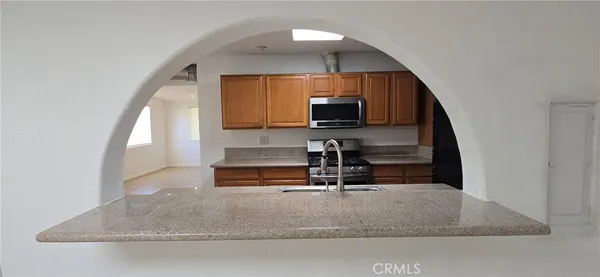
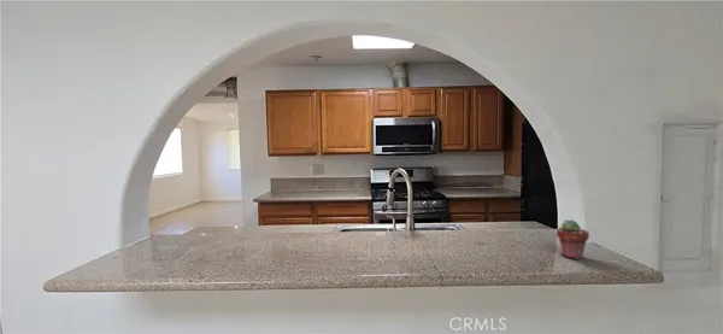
+ potted succulent (571, 238)
